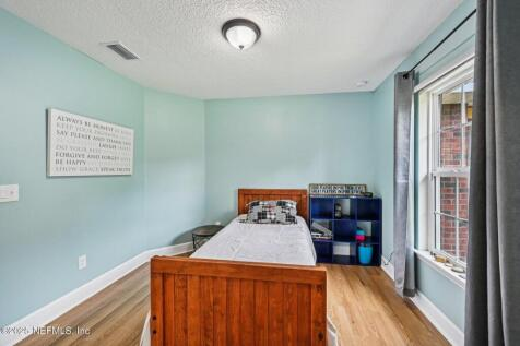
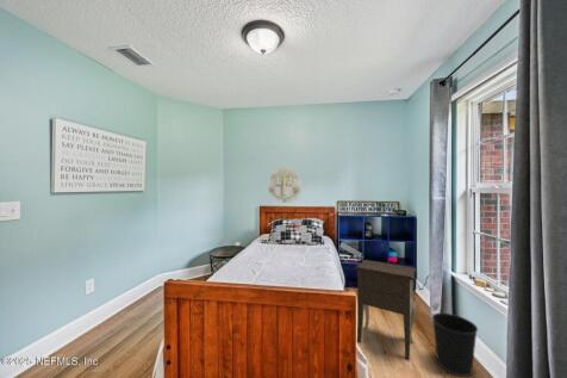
+ nightstand (385, 304)
+ wall decoration (285, 185)
+ wastebasket (454, 343)
